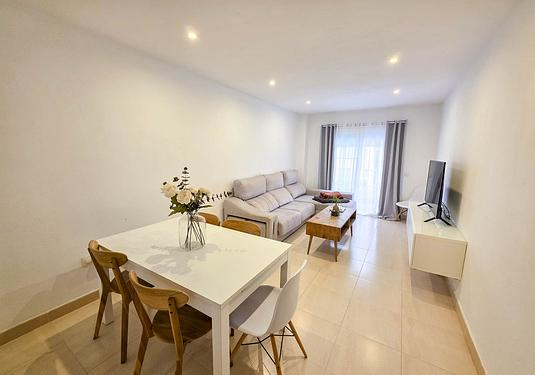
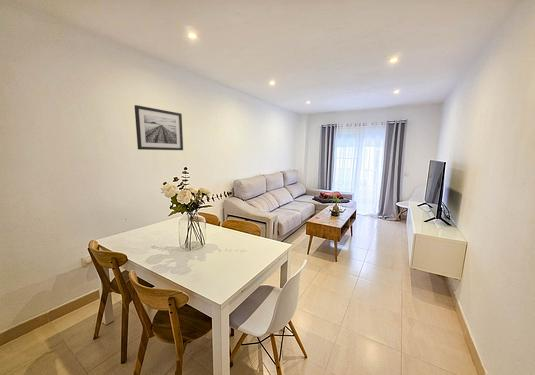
+ wall art (161, 130)
